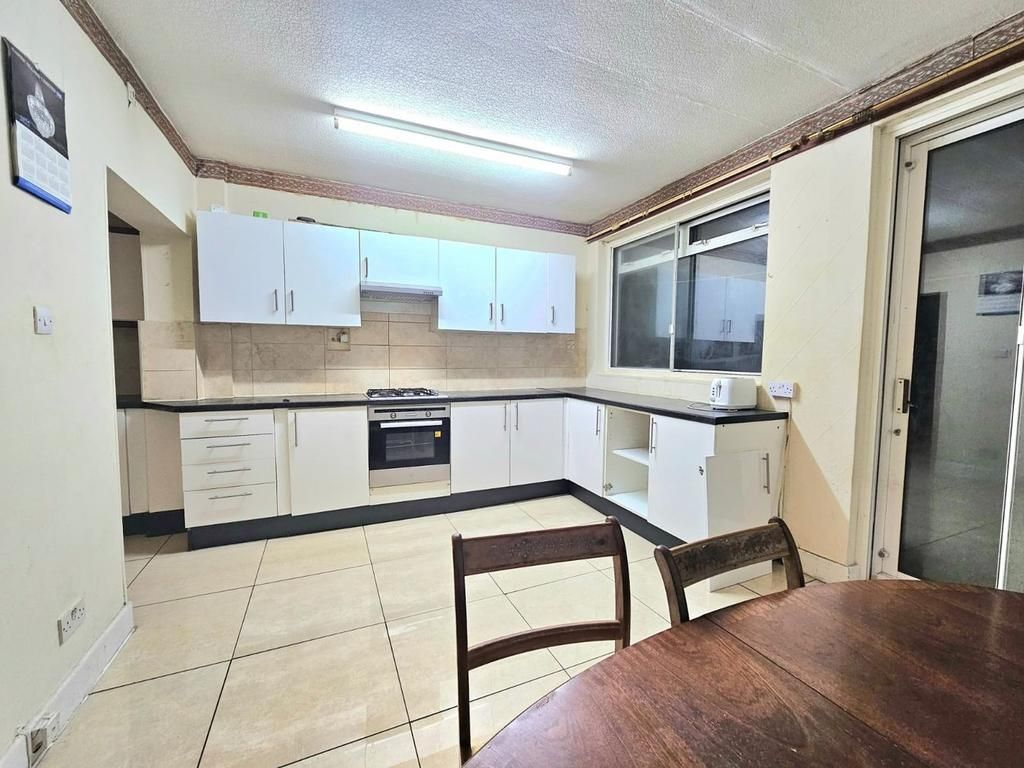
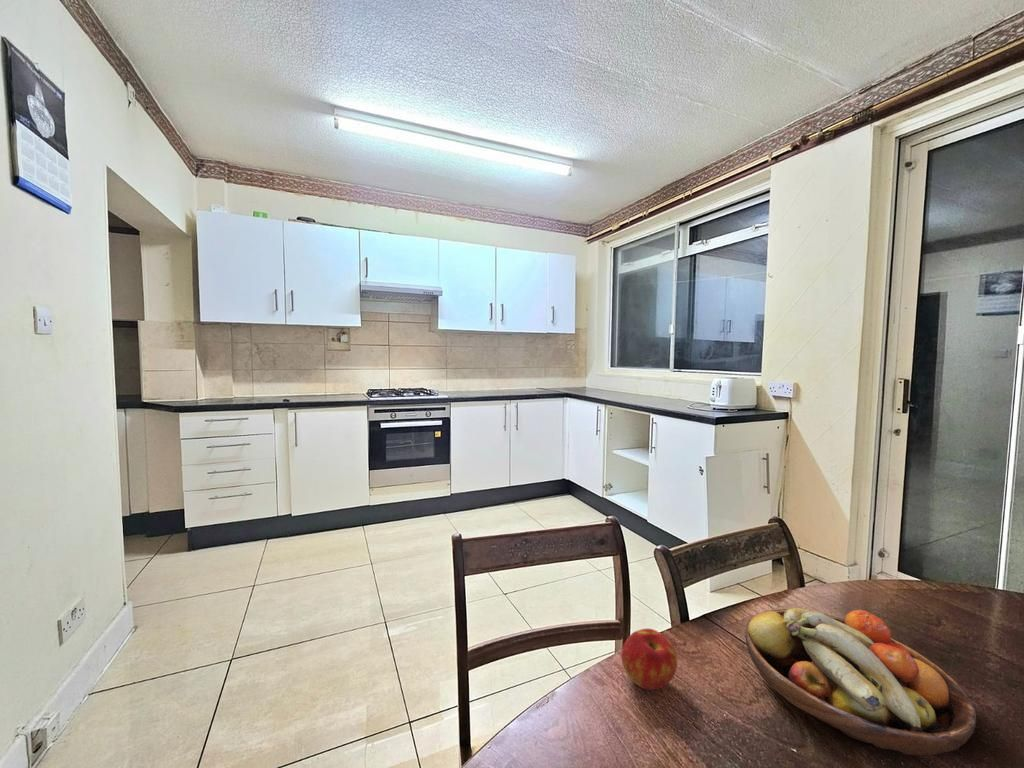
+ fruit bowl (848, 654)
+ apple (649, 659)
